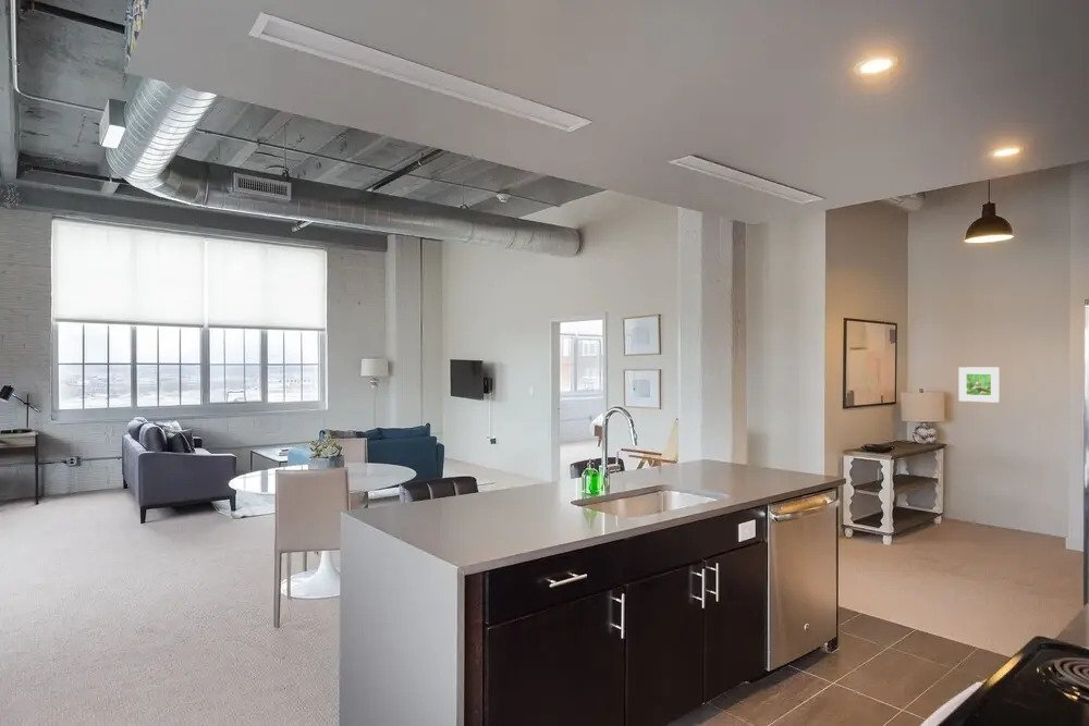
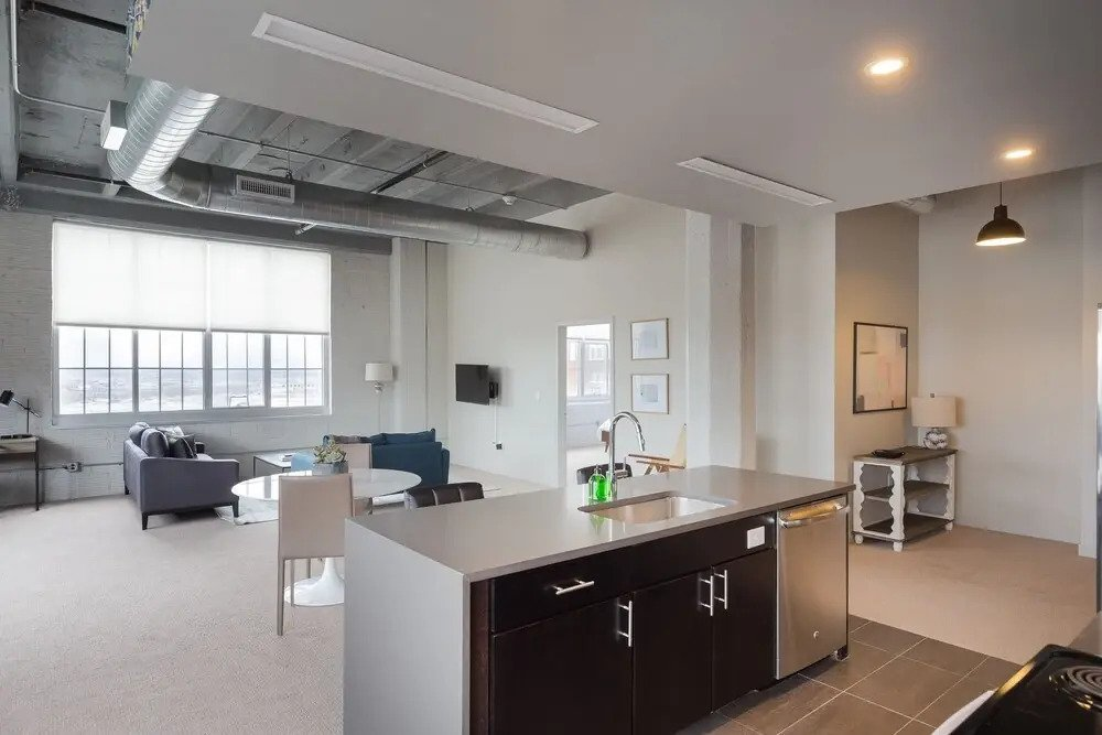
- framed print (978, 384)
